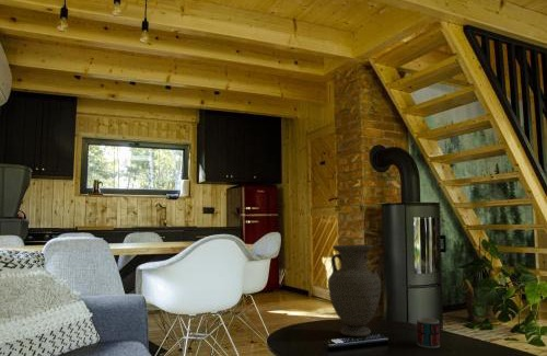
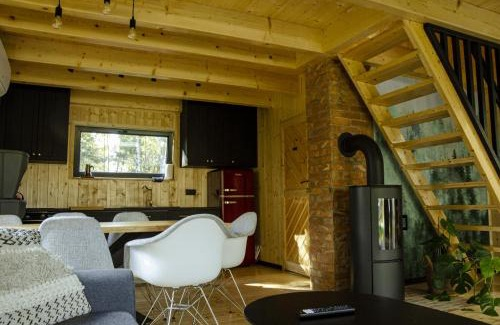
- vase (353, 288)
- mug (427, 331)
